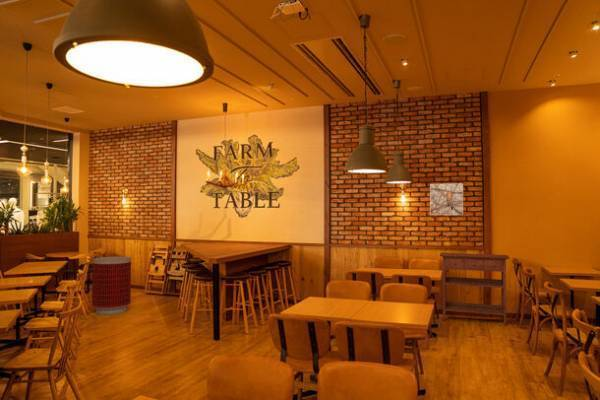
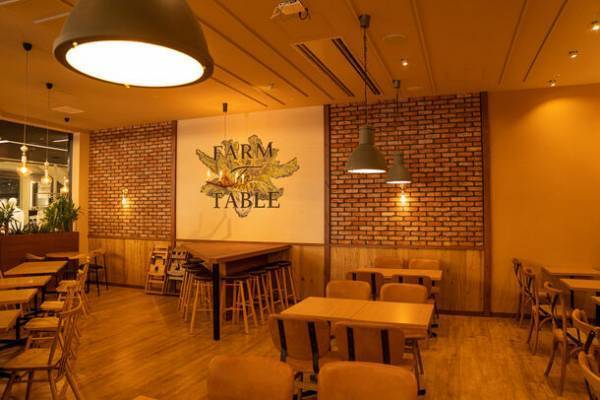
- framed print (446, 199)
- console table (473, 285)
- trash can (111, 284)
